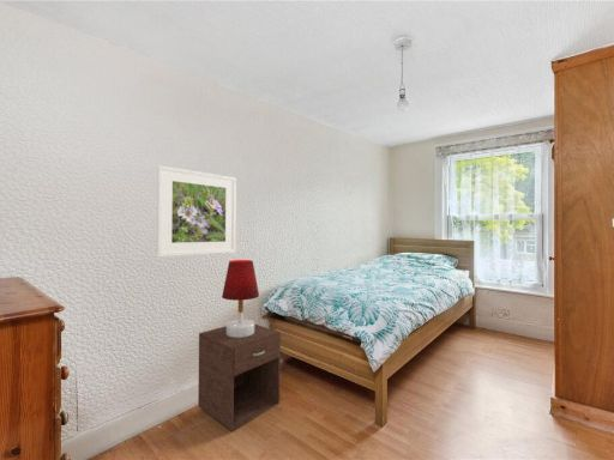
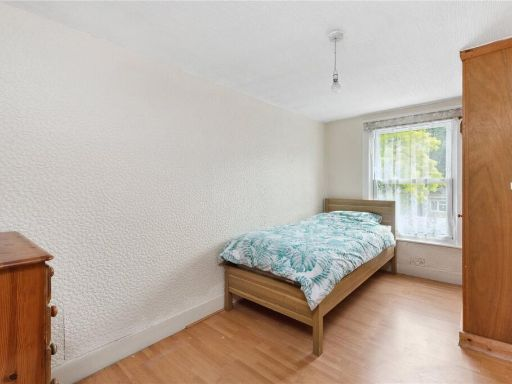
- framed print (200, 213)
- nightstand (240, 369)
- table lamp (240, 296)
